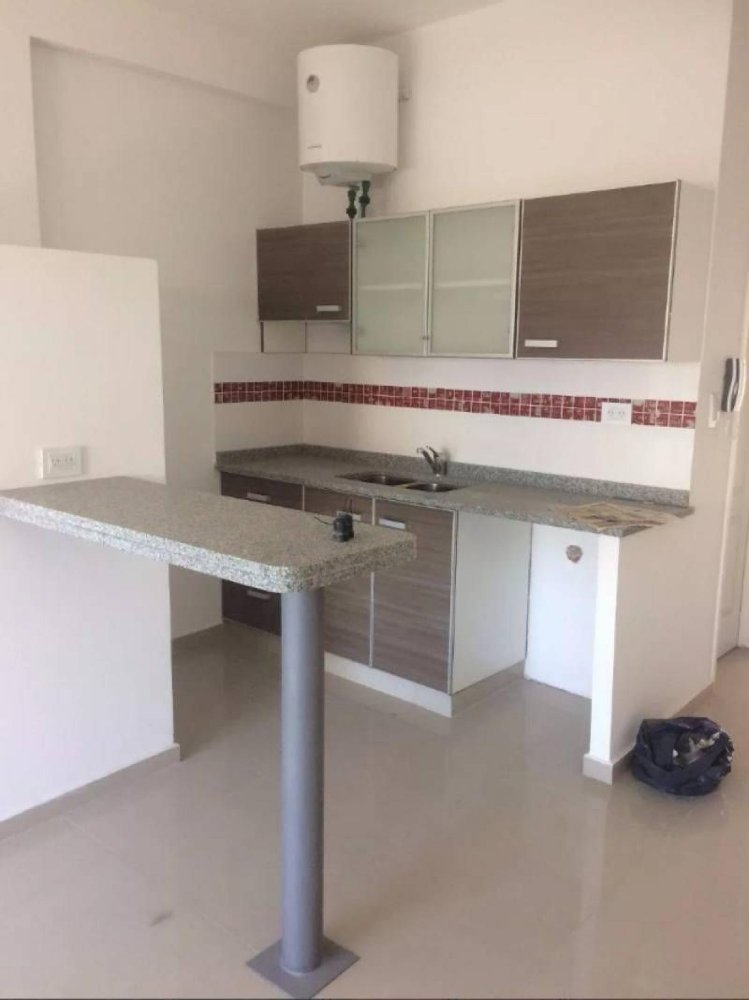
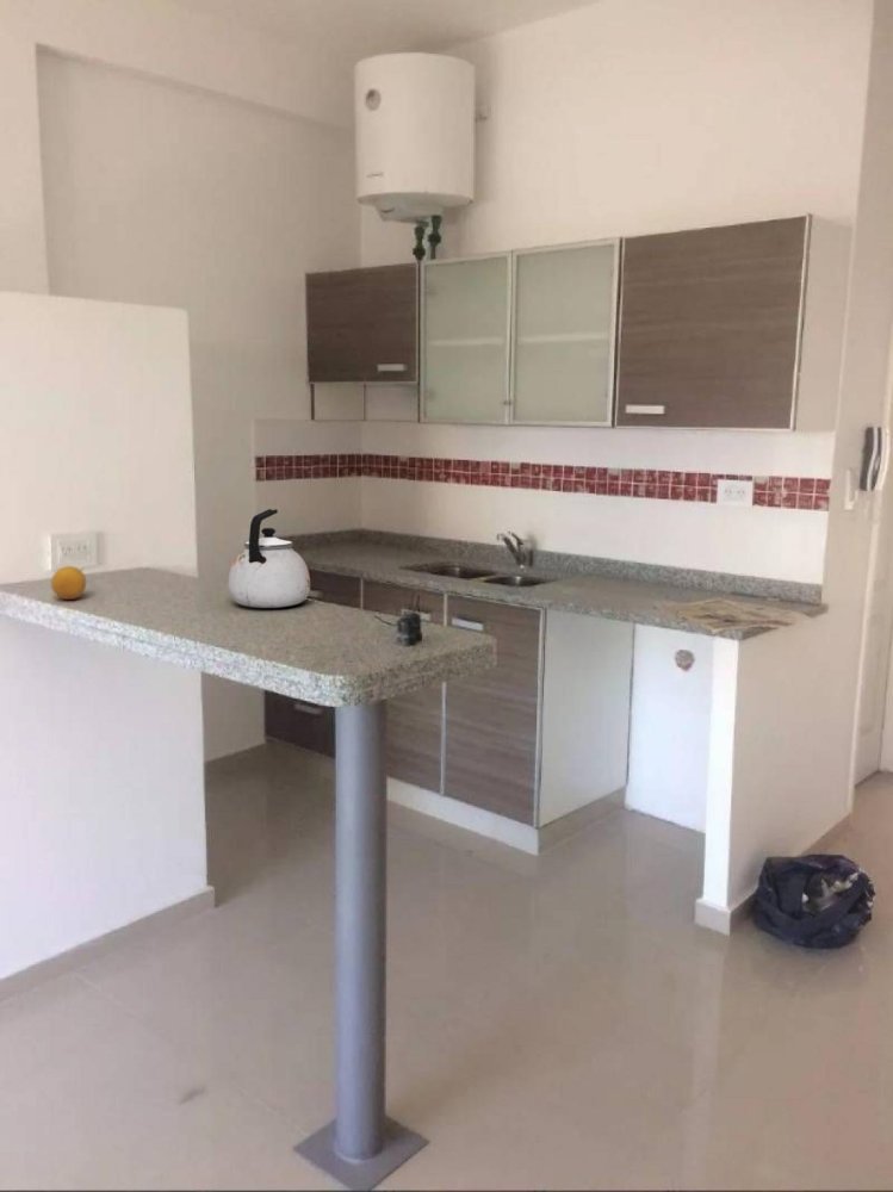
+ kettle (268, 557)
+ fruit (68, 582)
